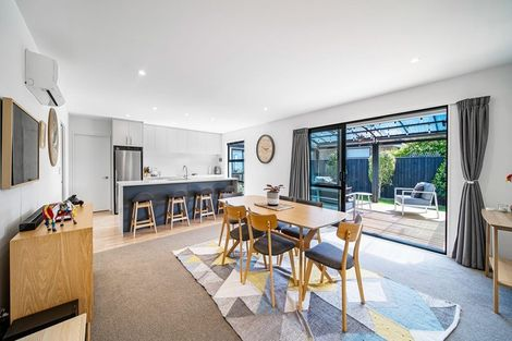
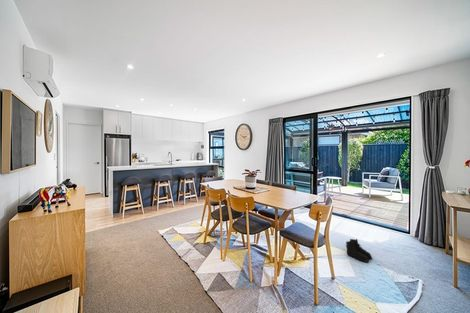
+ boots (358, 248)
